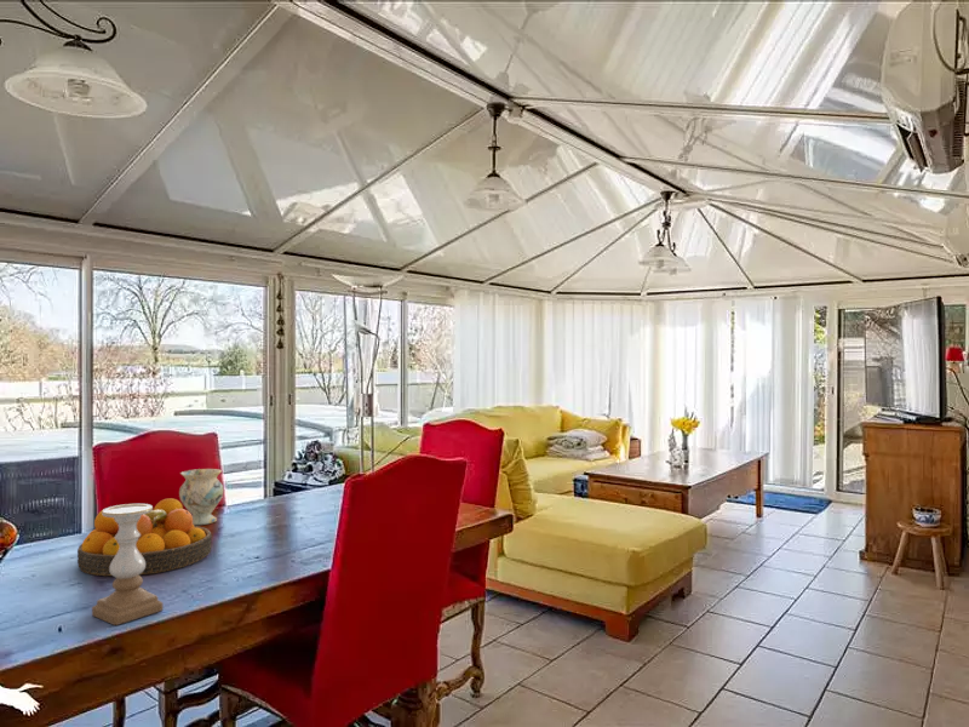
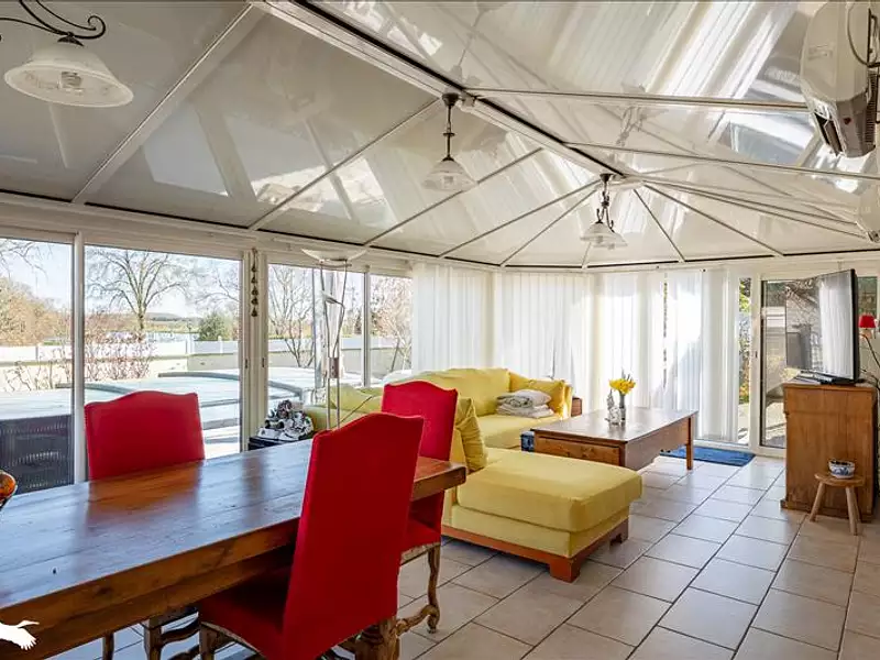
- fruit bowl (147, 531)
- vase (201, 496)
- candle holder (127, 560)
